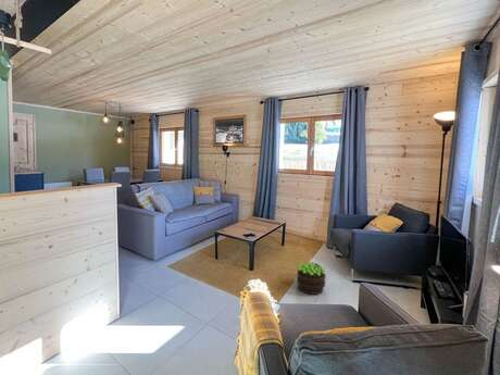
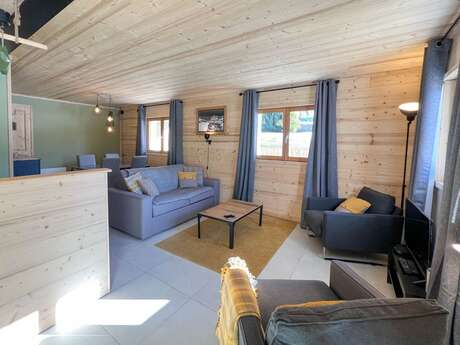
- potted plant (311, 275)
